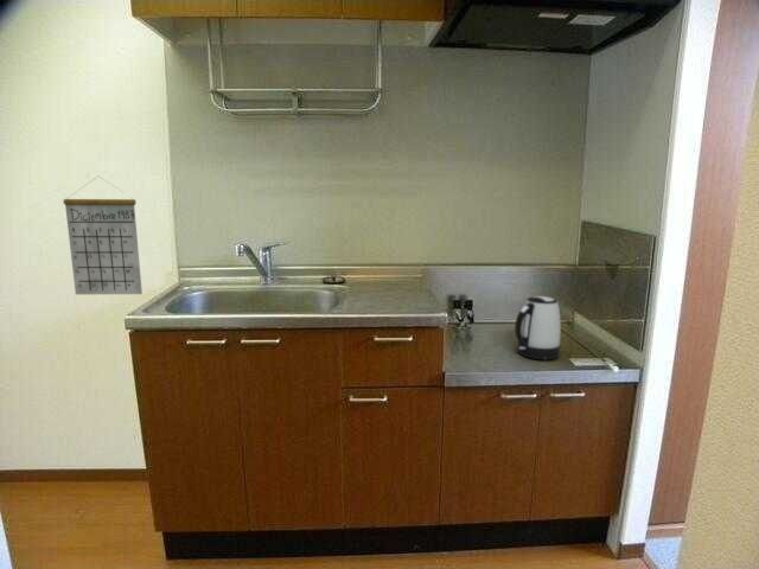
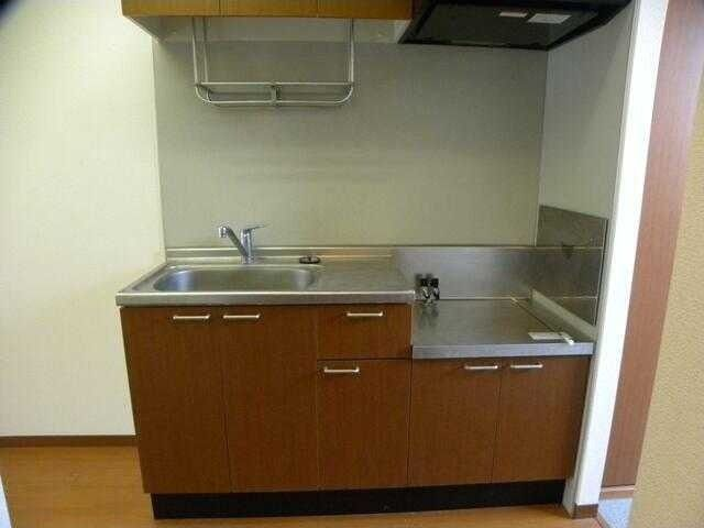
- calendar (103, 236)
- kettle (536, 326)
